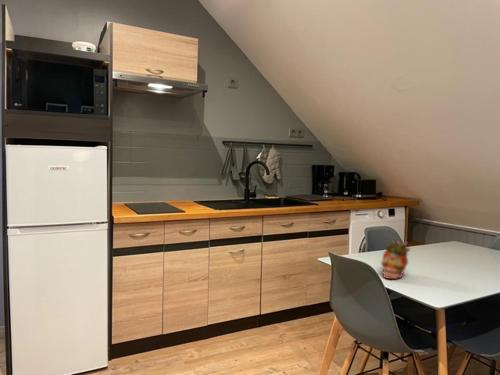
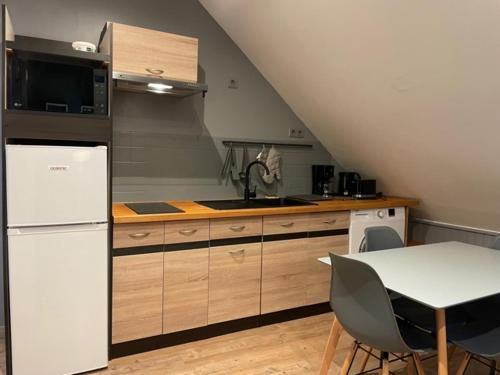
- succulent planter (395, 257)
